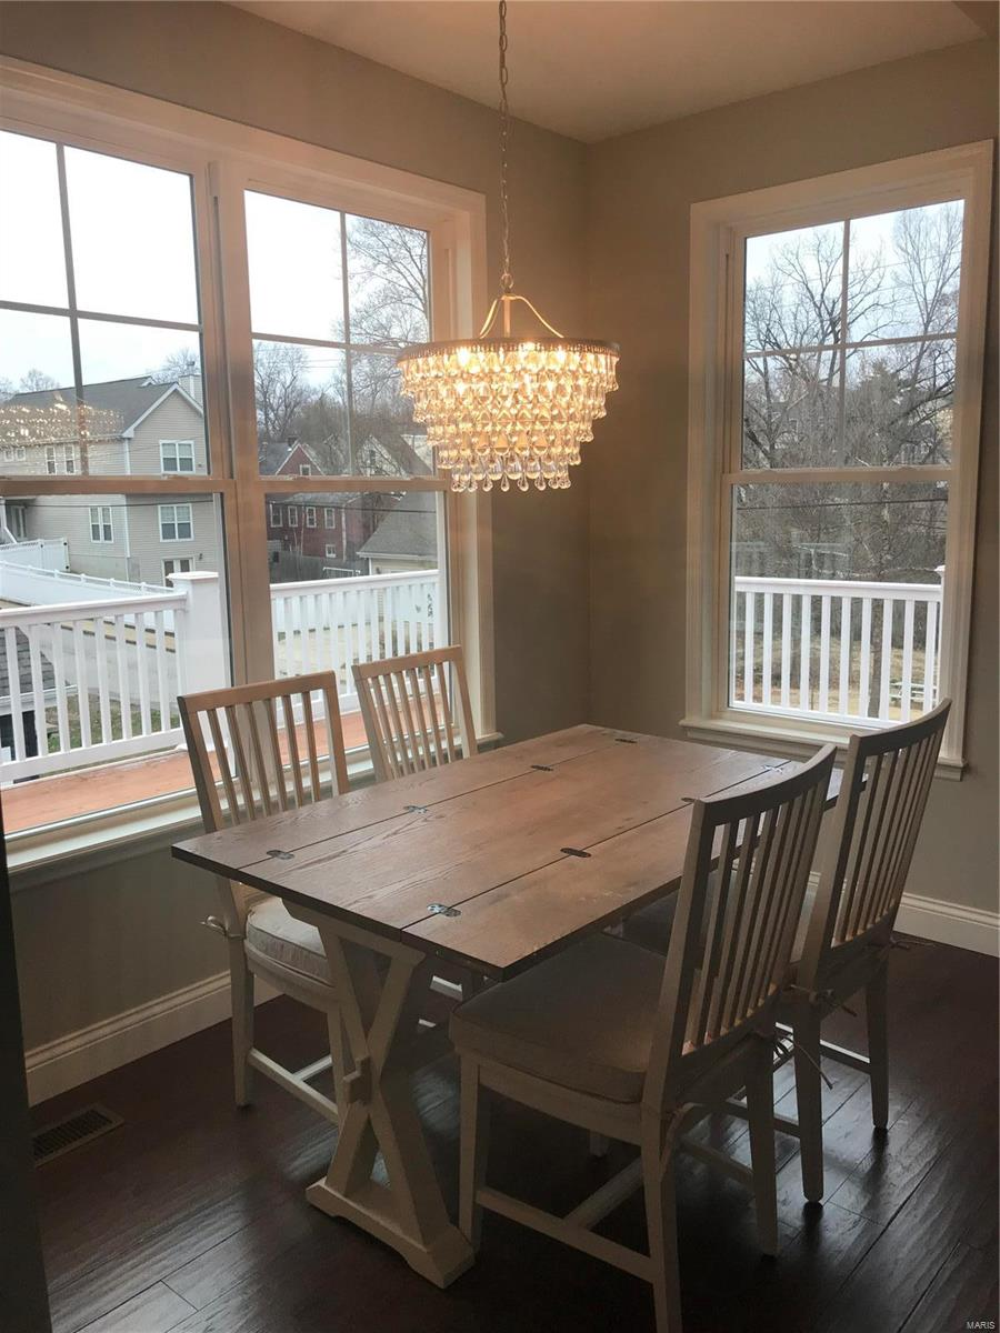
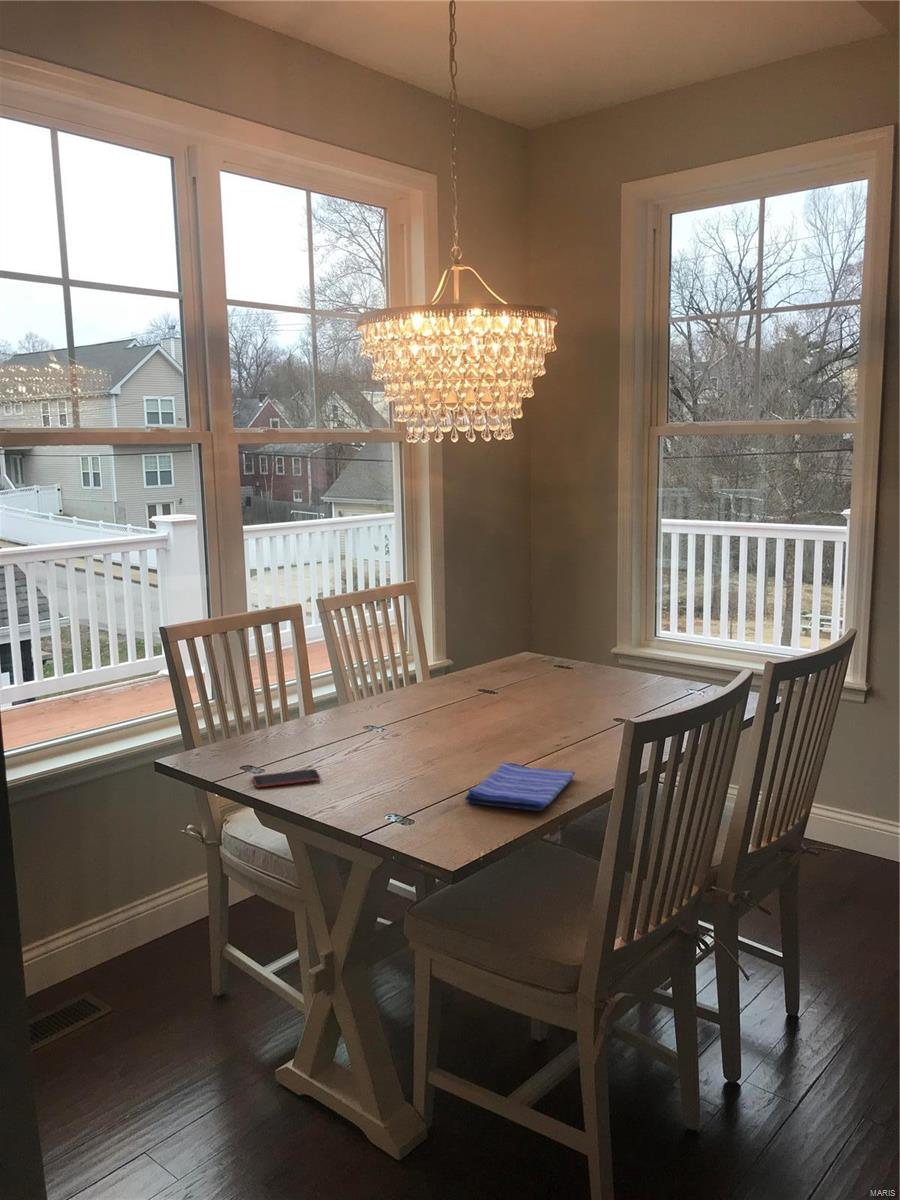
+ dish towel (521, 784)
+ smartphone (286, 778)
